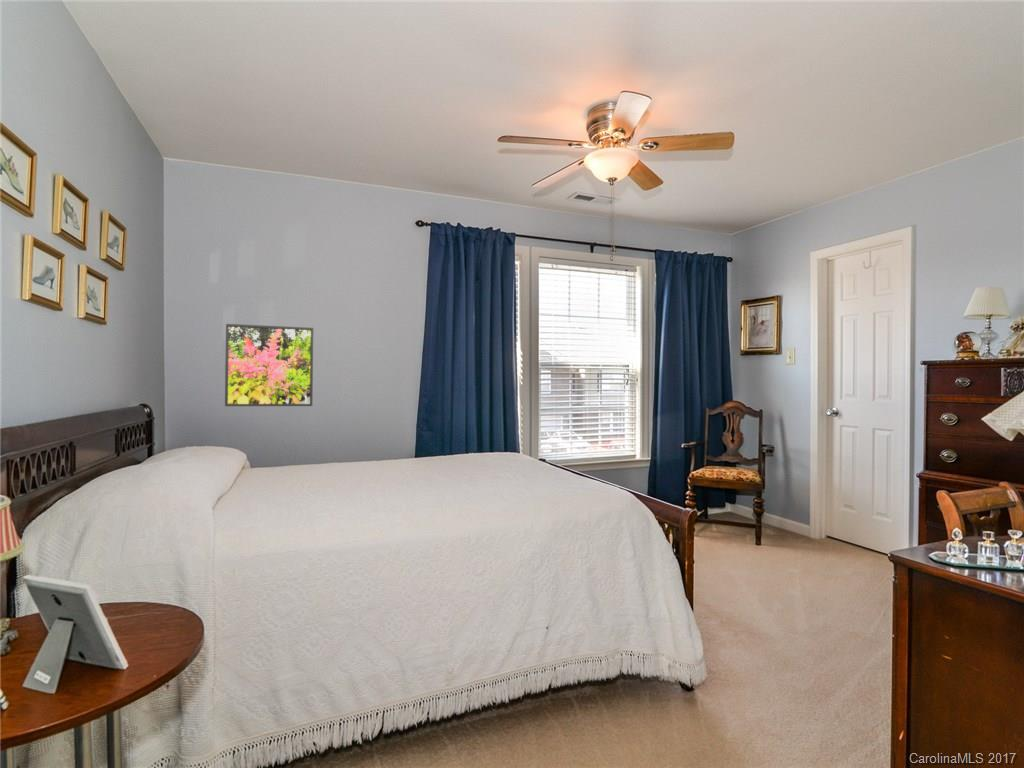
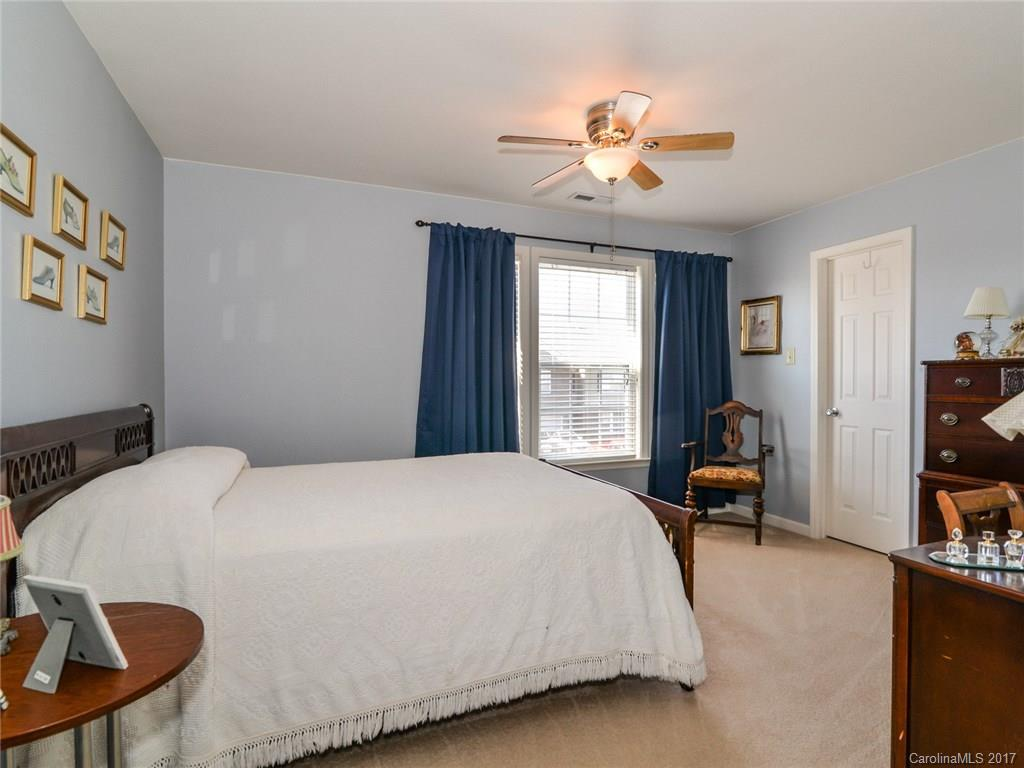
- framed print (270, 366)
